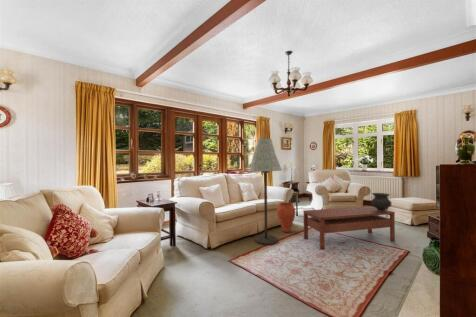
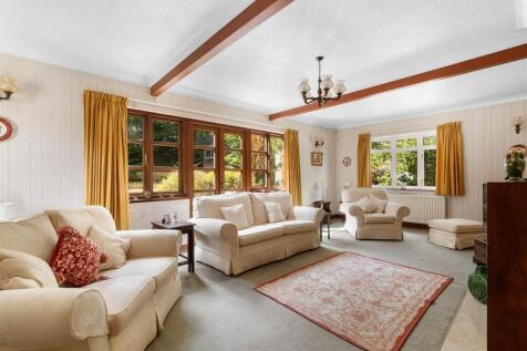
- coffee table (348, 225)
- vase (286, 217)
- floor lamp (265, 188)
- ceramic pot (381, 201)
